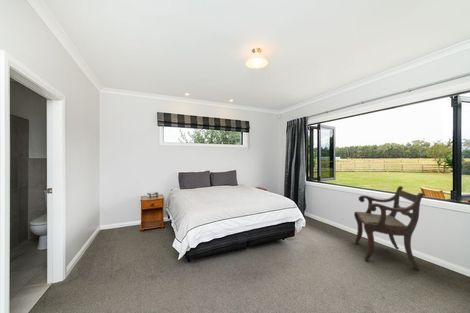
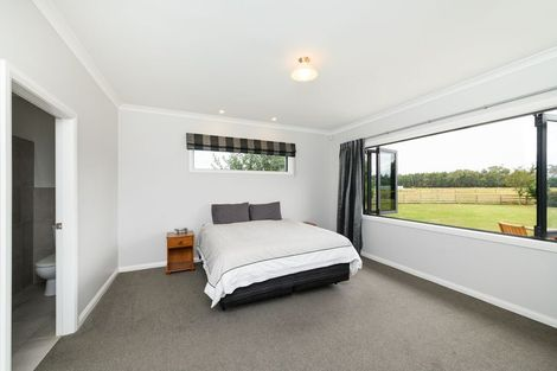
- armchair (384, 221)
